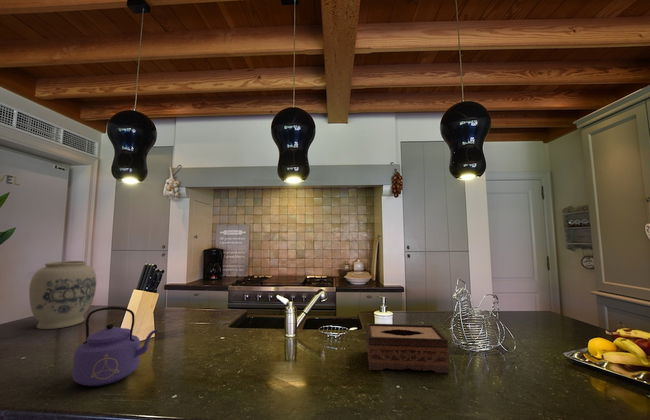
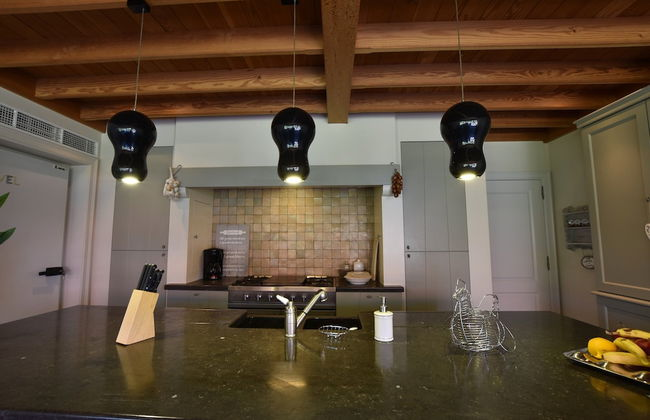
- kettle (118, 341)
- tissue box (404, 345)
- vase (64, 292)
